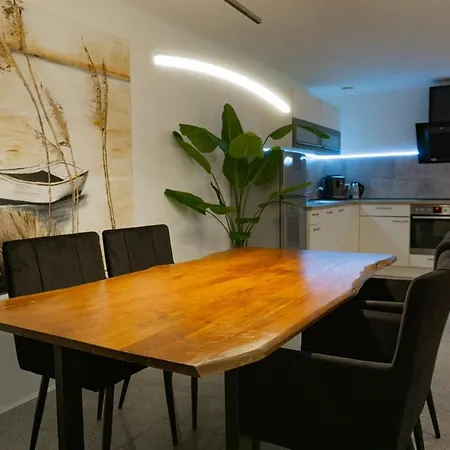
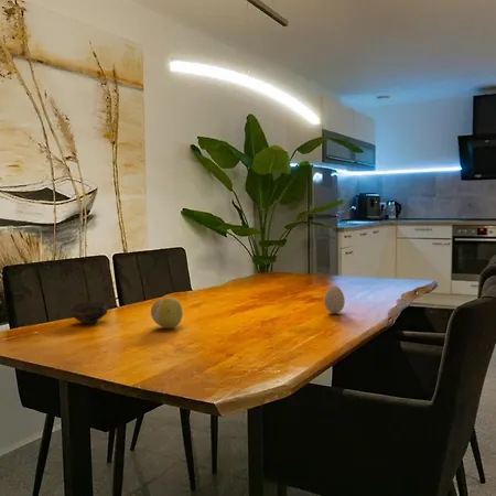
+ fruit (166, 312)
+ cup (91, 313)
+ decorative egg (334, 299)
